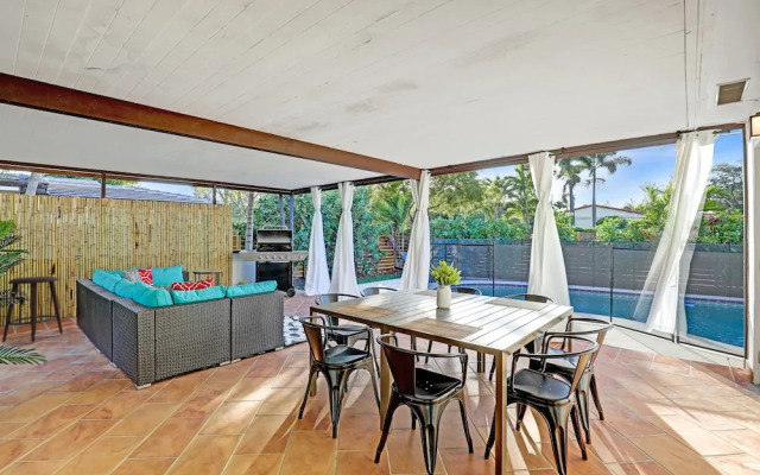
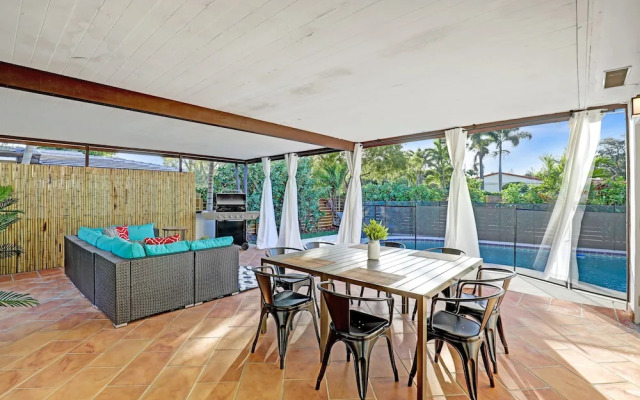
- stool (33, 308)
